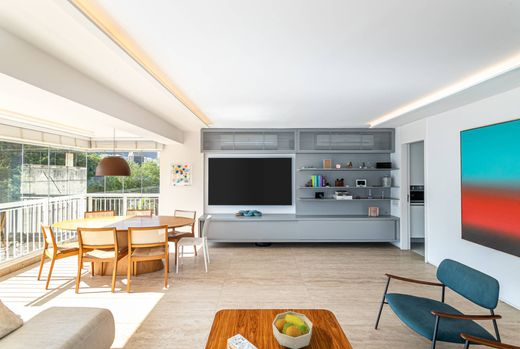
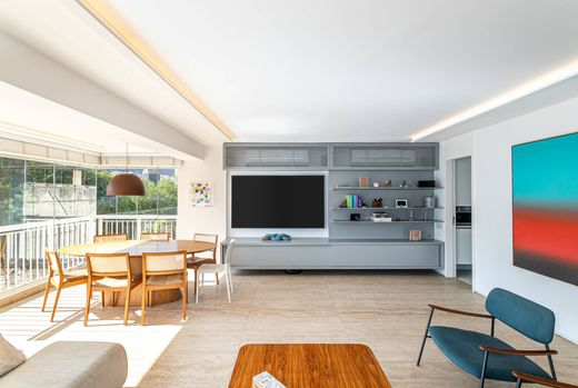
- fruit bowl (292, 327)
